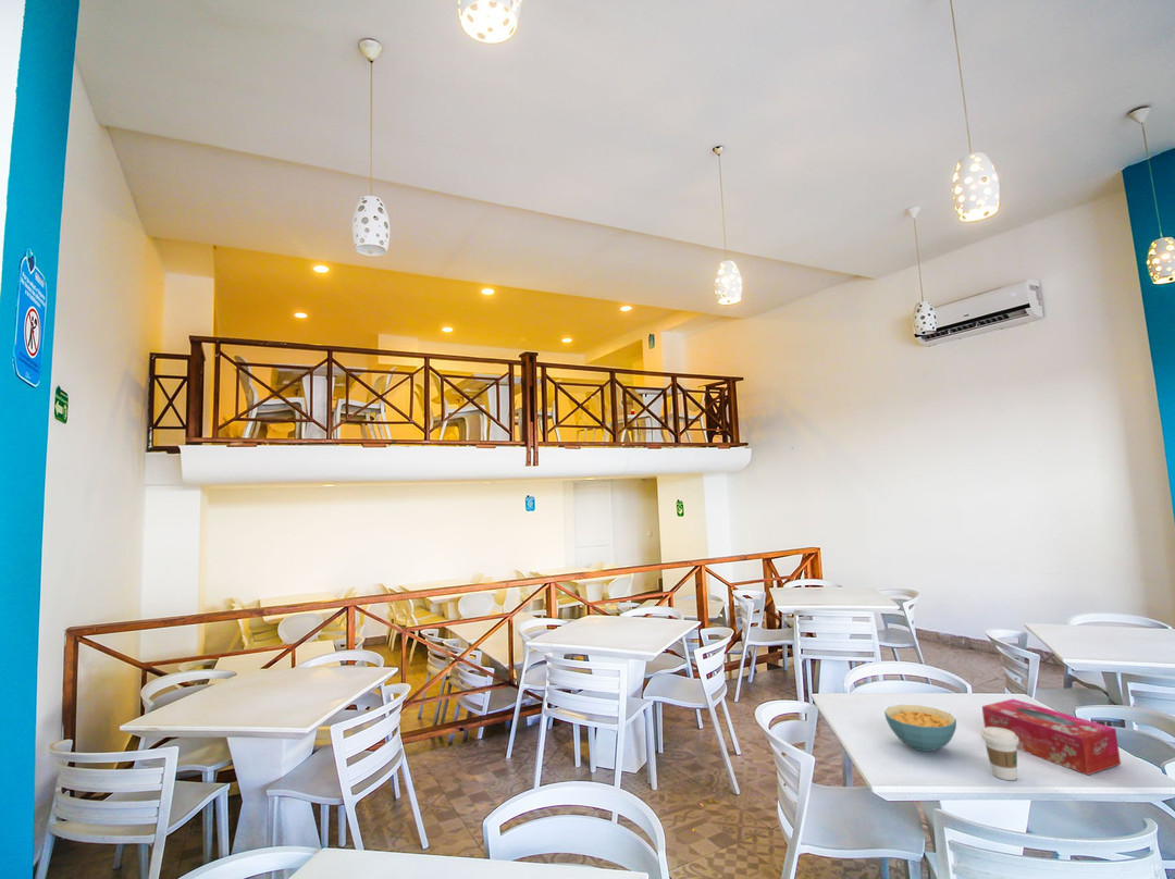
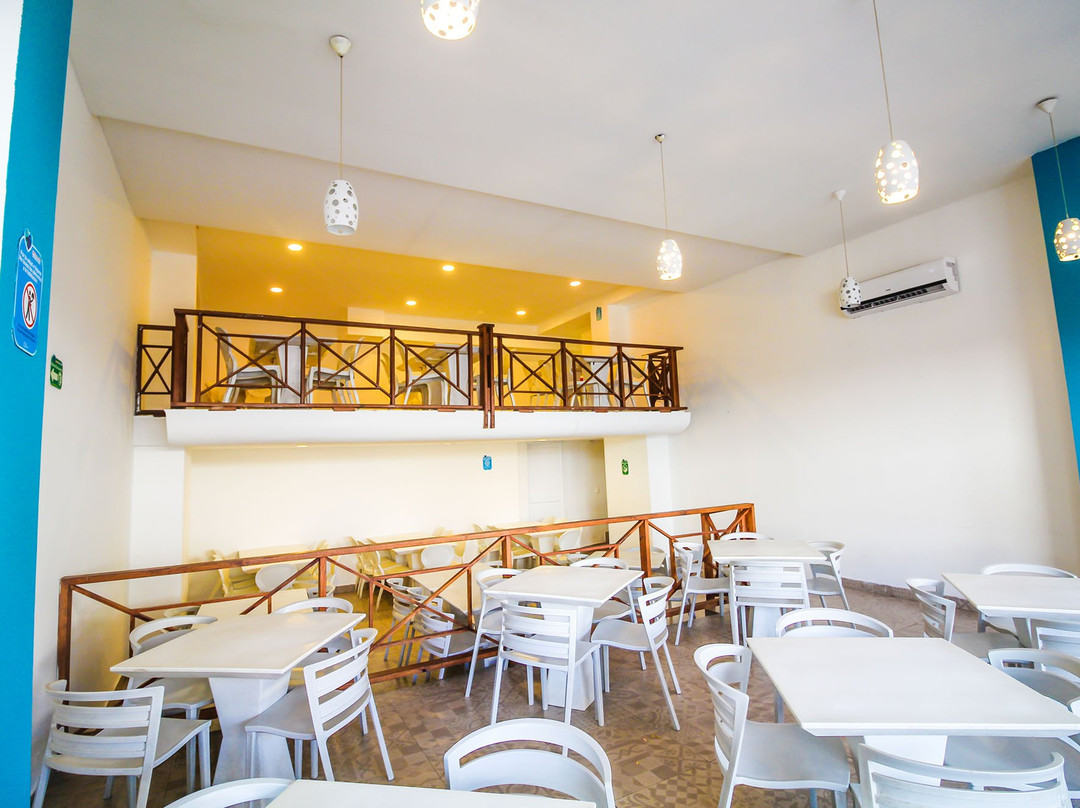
- coffee cup (1001, 753)
- tissue box (1047, 733)
- cereal bowl (920, 731)
